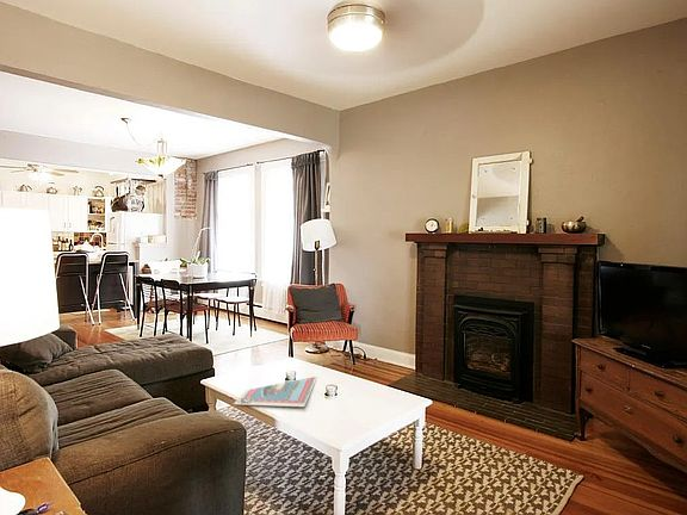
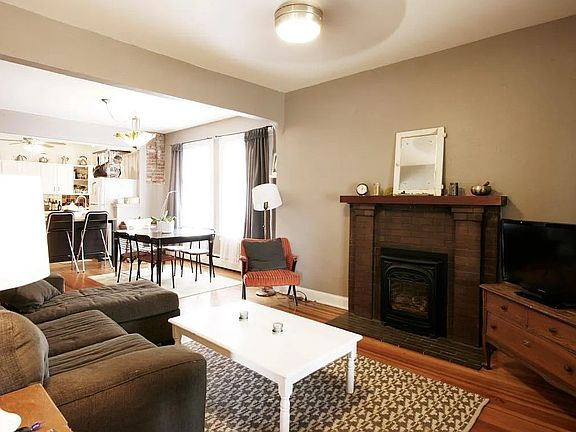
- postcard (279, 389)
